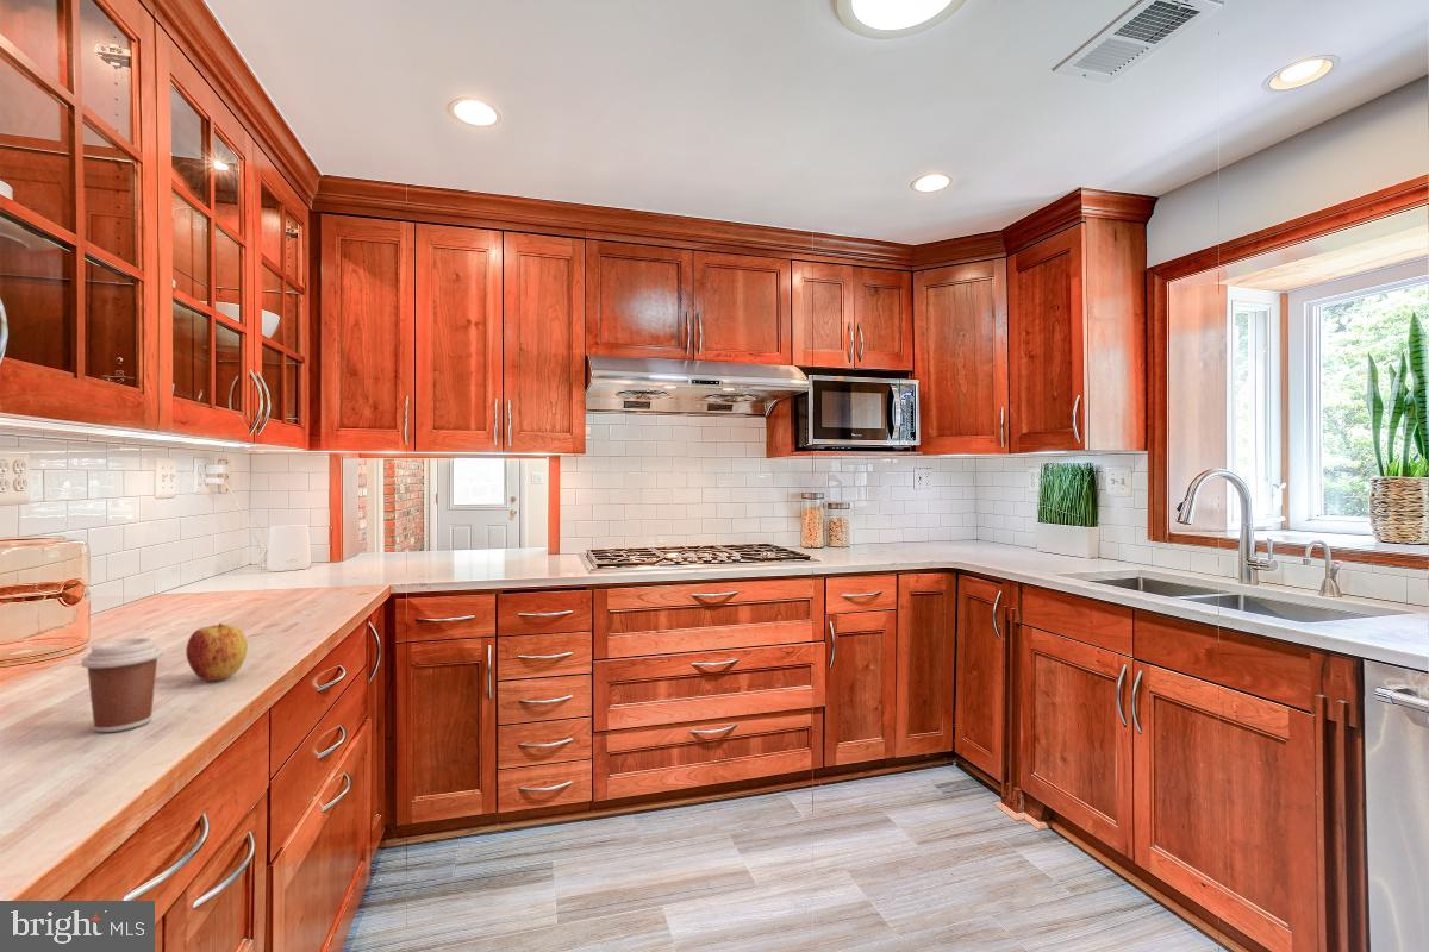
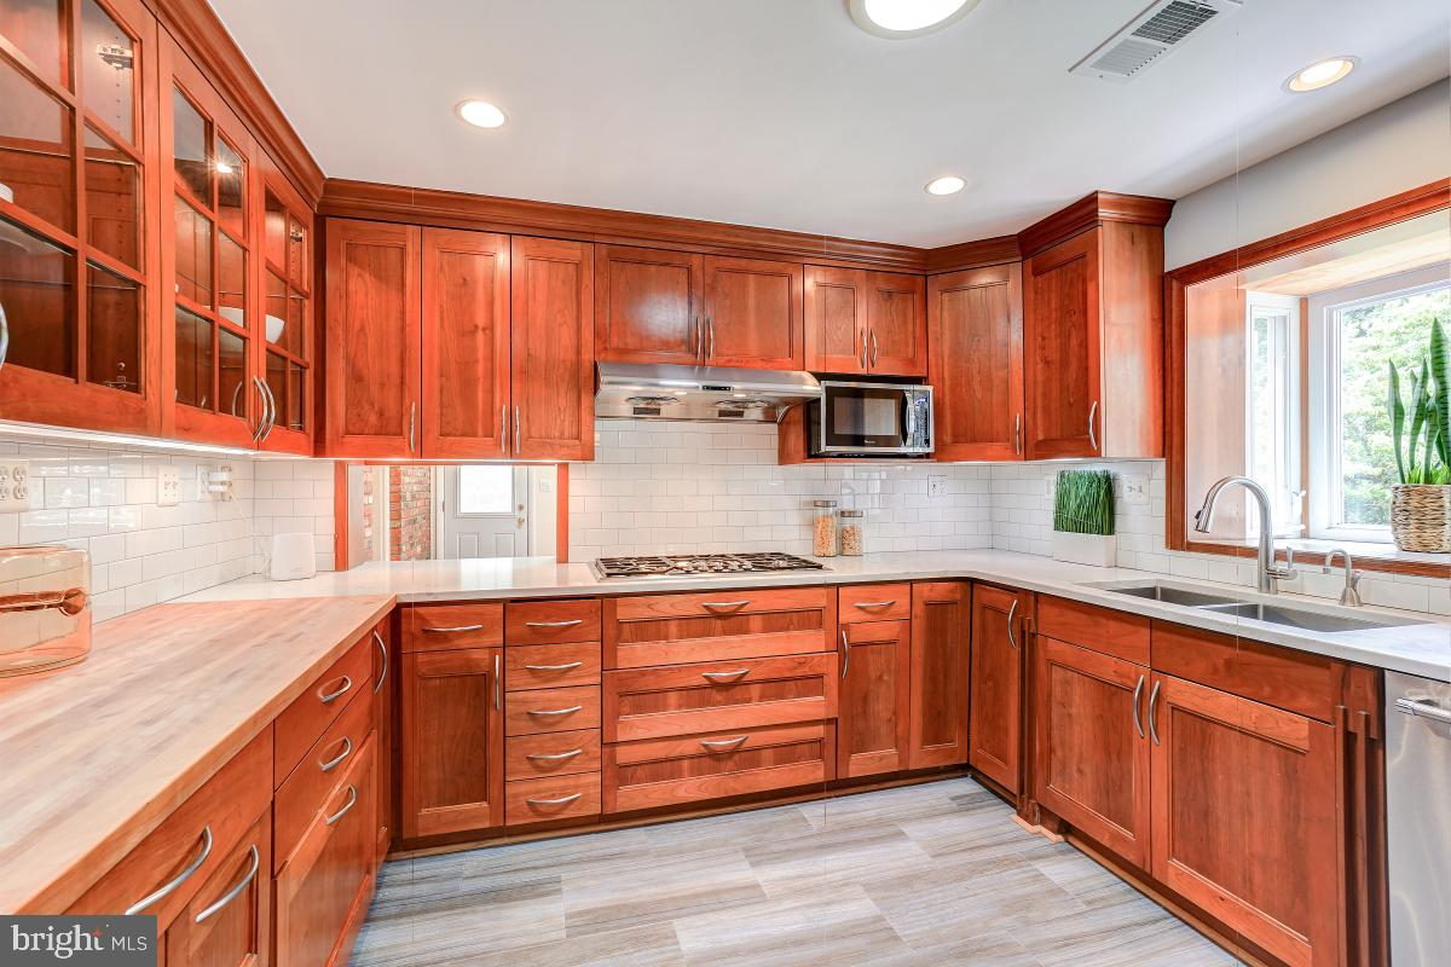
- apple (217, 651)
- coffee cup (123, 683)
